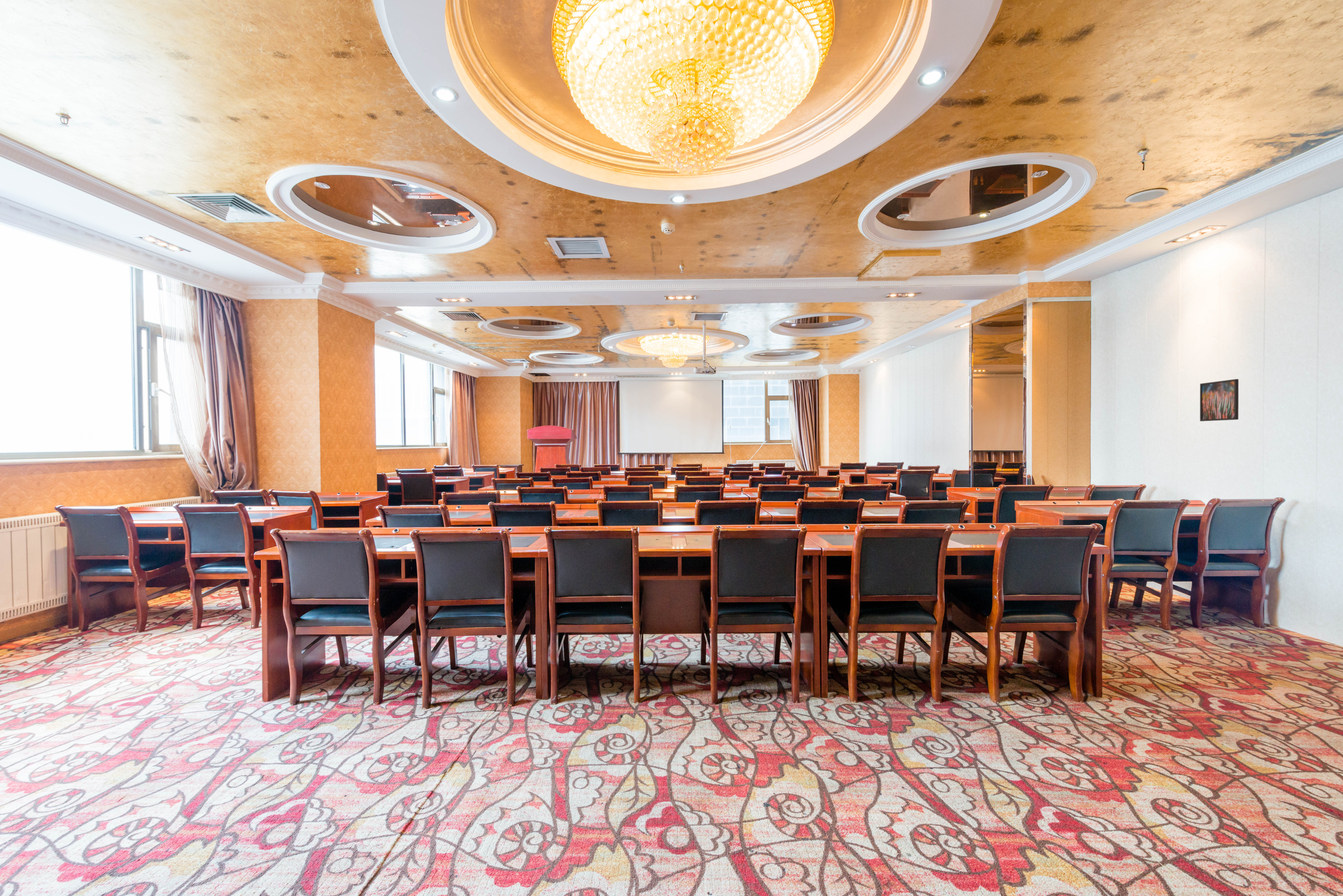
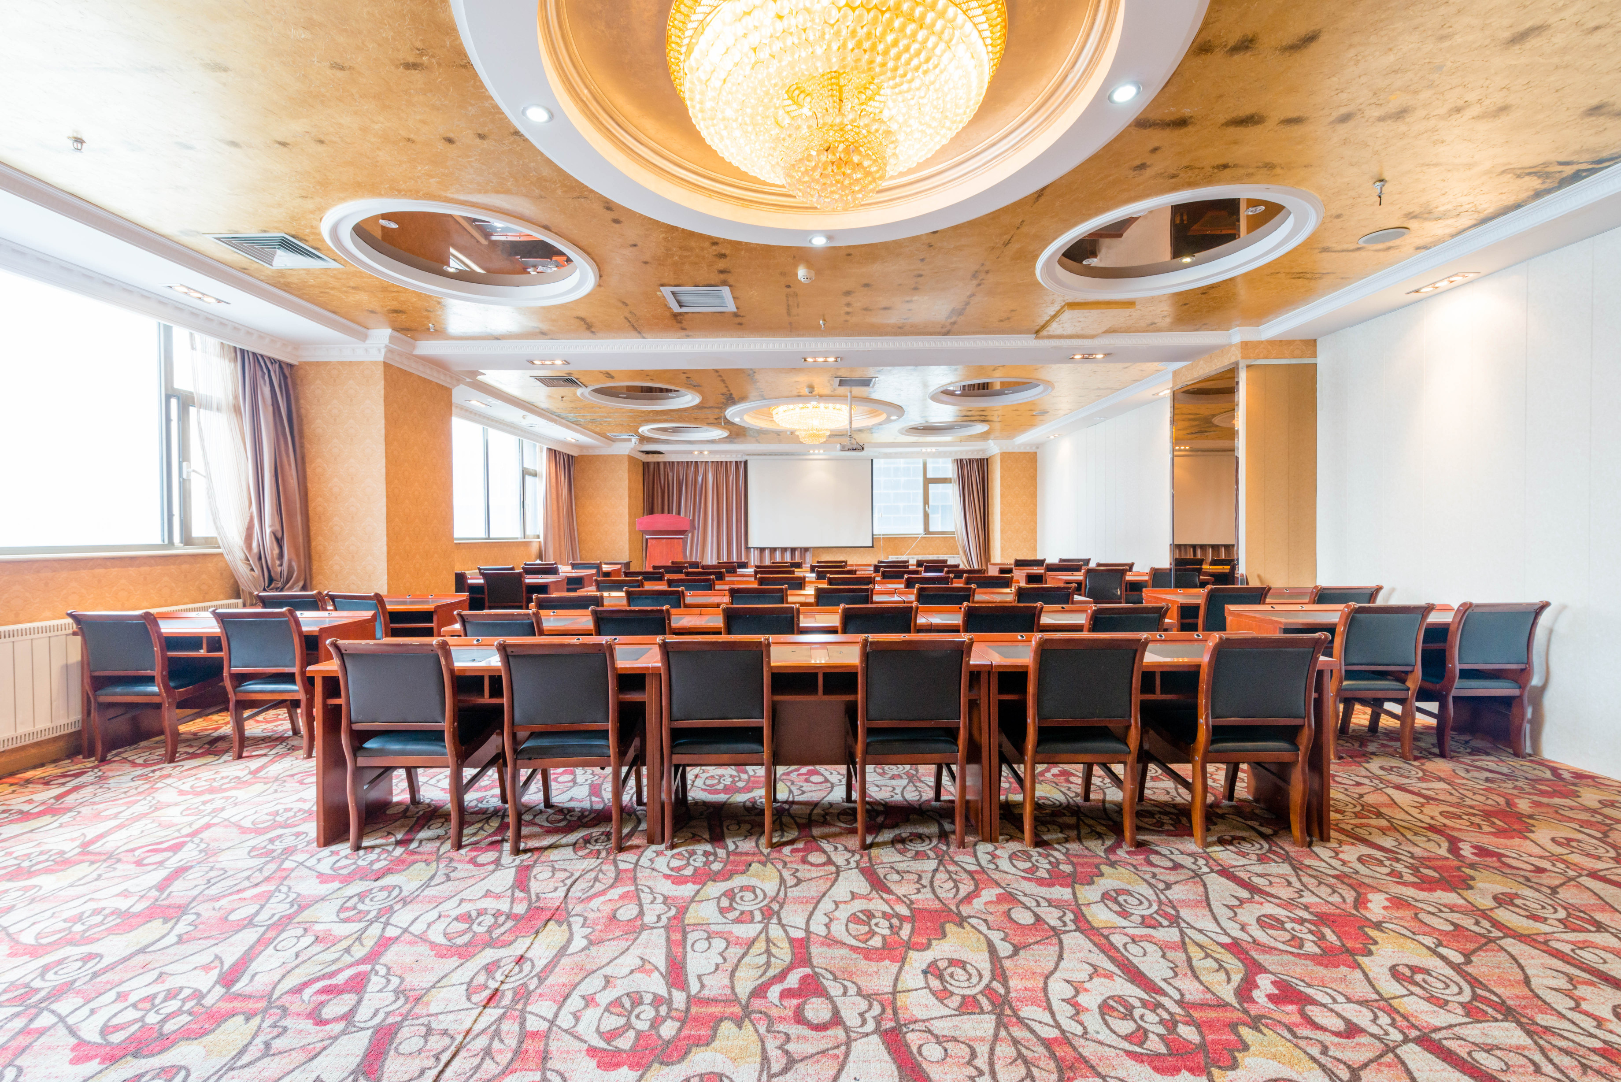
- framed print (1218, 401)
